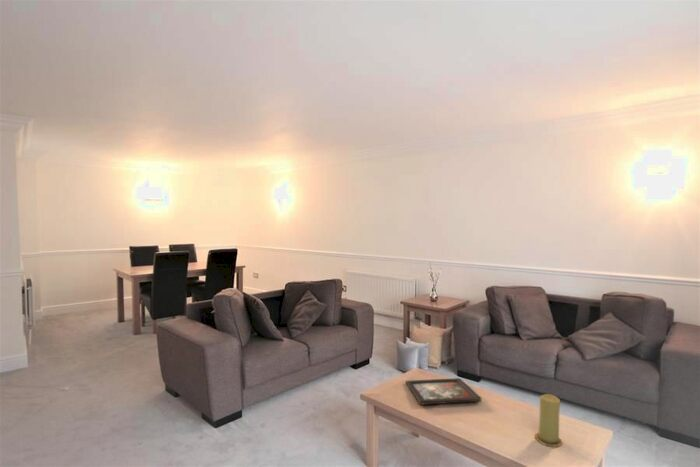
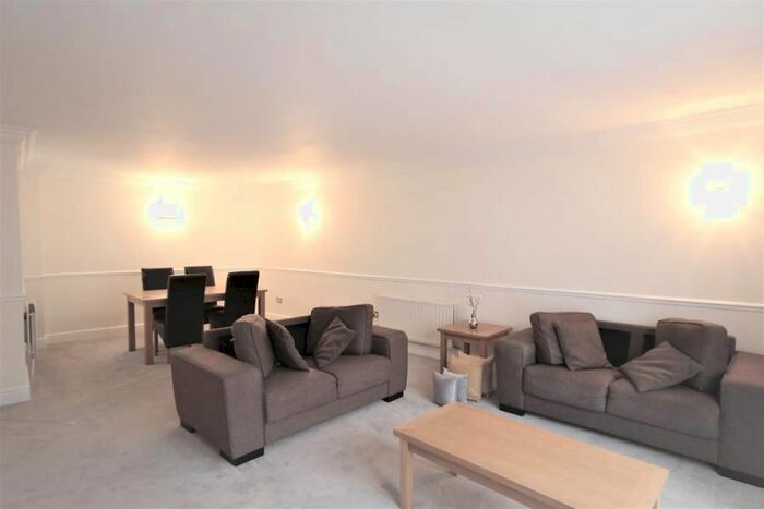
- candle (548, 418)
- decorative tray (441, 390)
